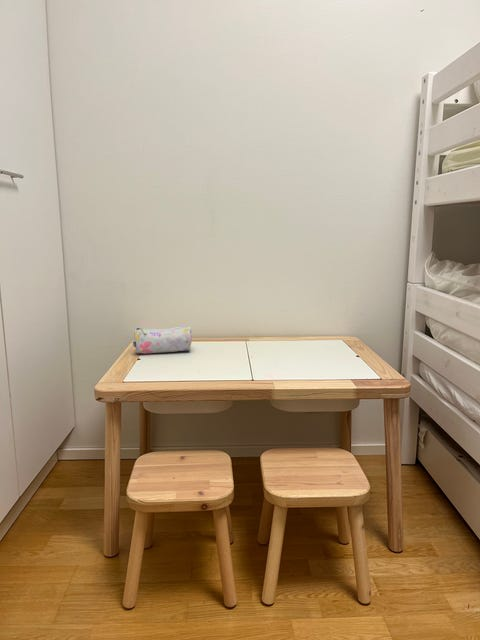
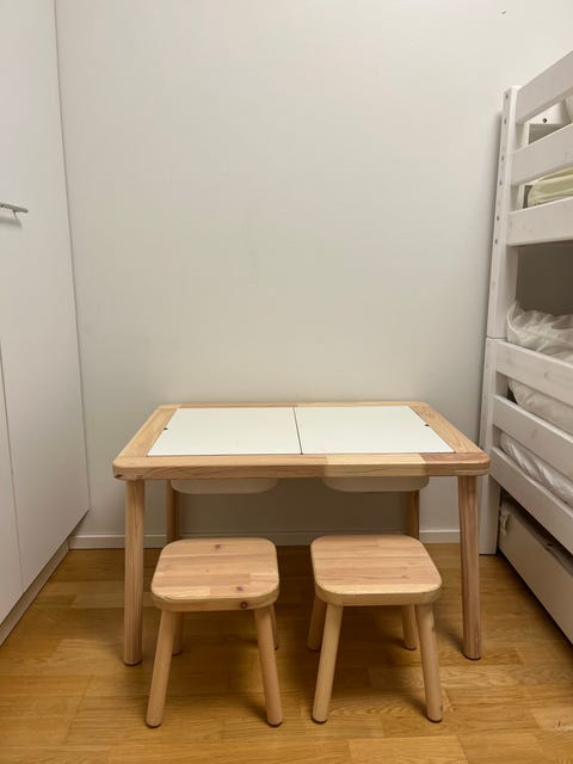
- pencil case (163, 339)
